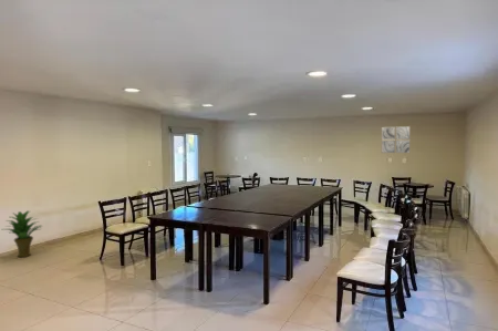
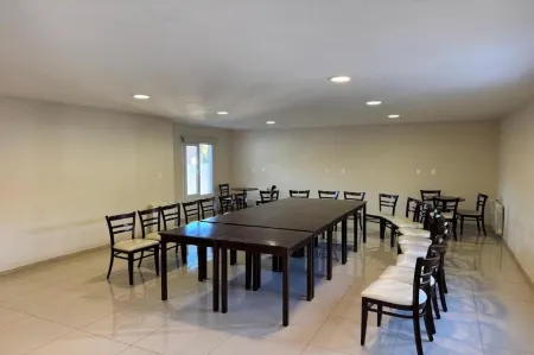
- wall art (394, 138)
- potted plant (23, 232)
